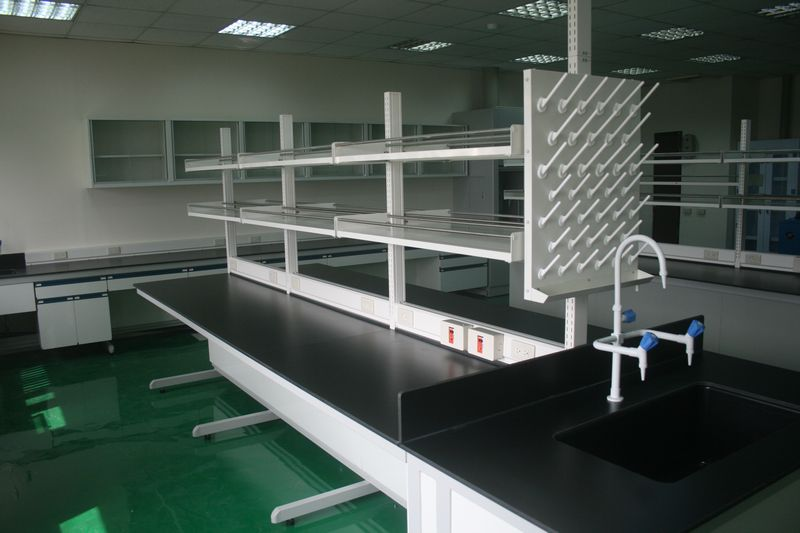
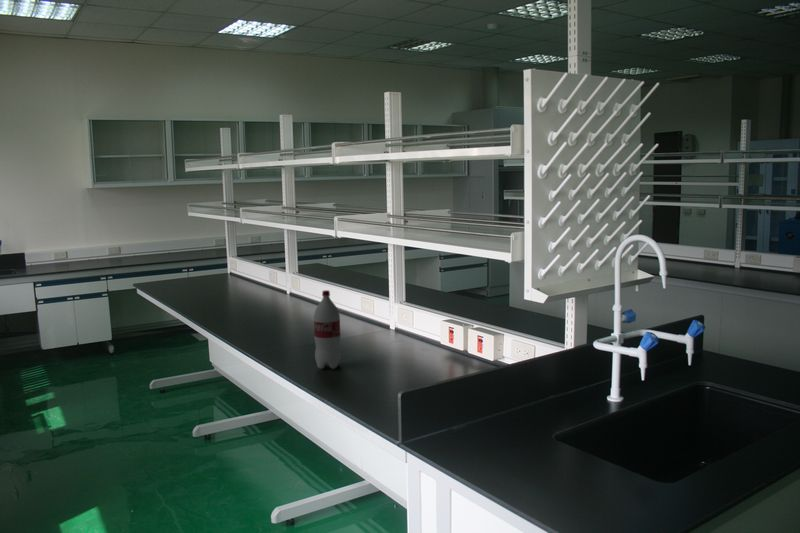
+ bottle (327, 328)
